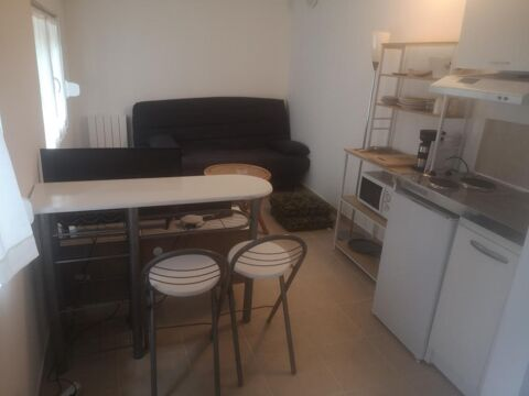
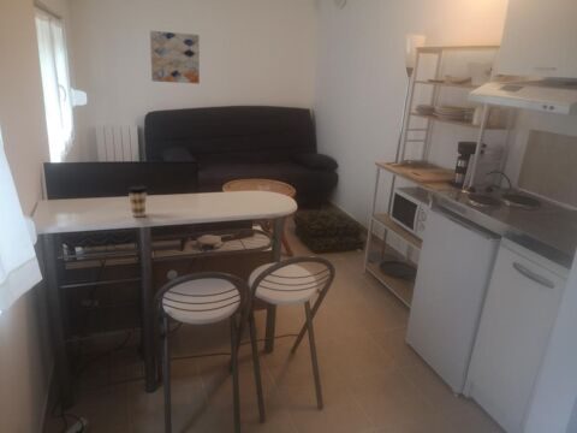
+ wall art (174, 58)
+ coffee cup (137, 201)
